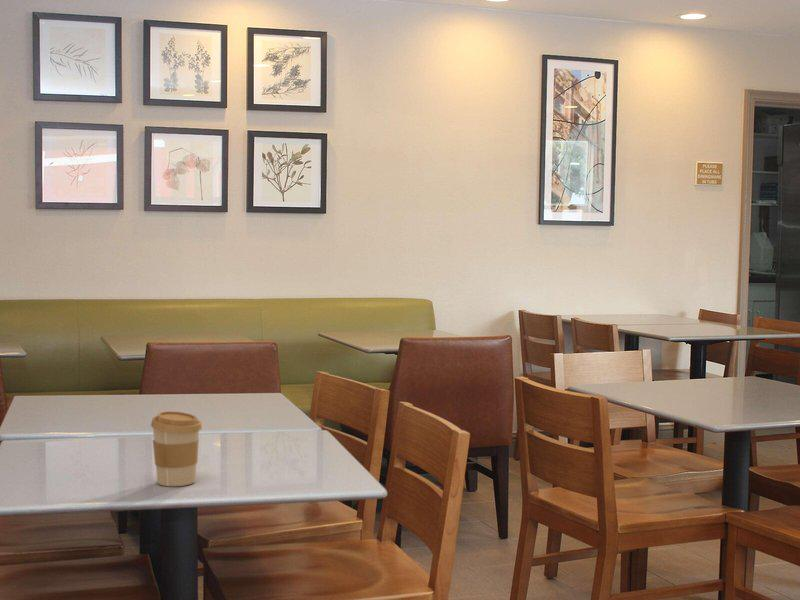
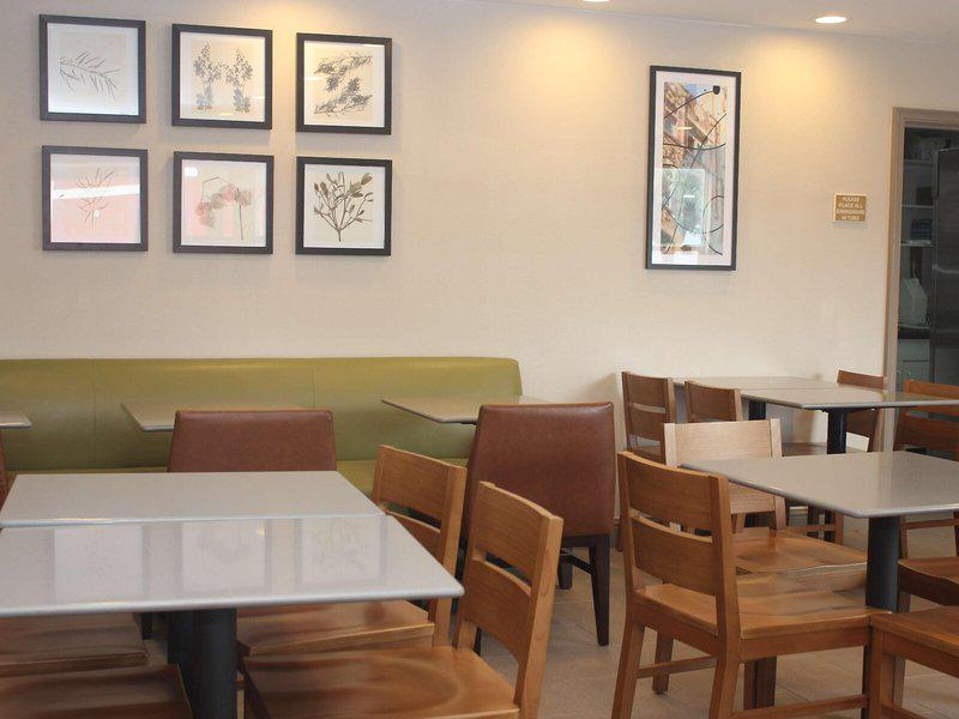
- coffee cup (176, 447)
